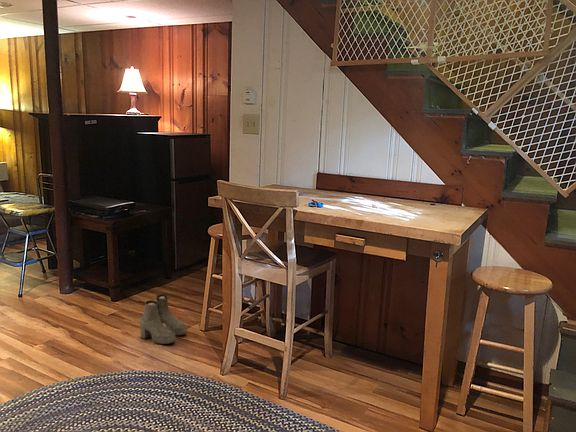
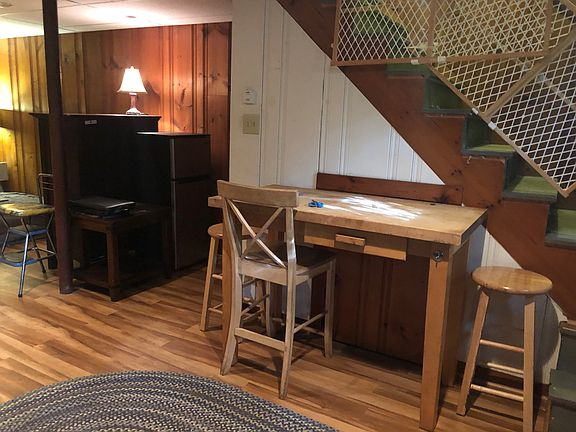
- boots (163, 317)
